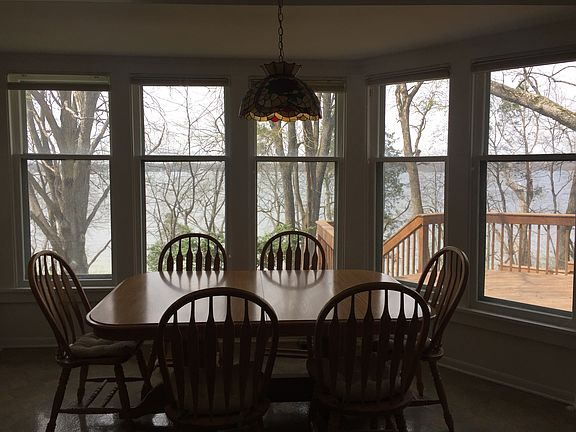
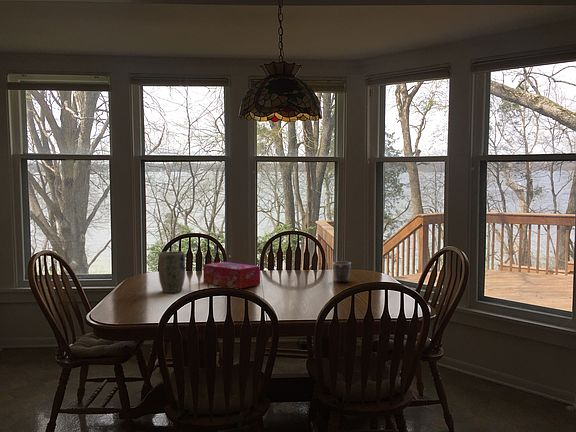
+ plant pot (172, 271)
+ tissue box (231, 274)
+ mug (341, 271)
